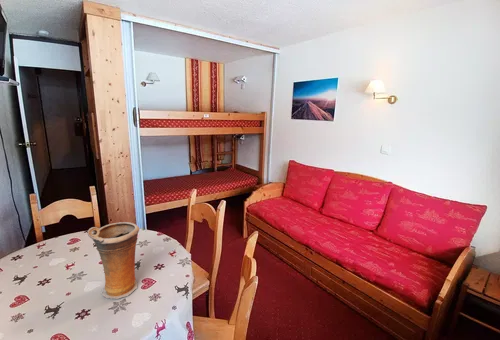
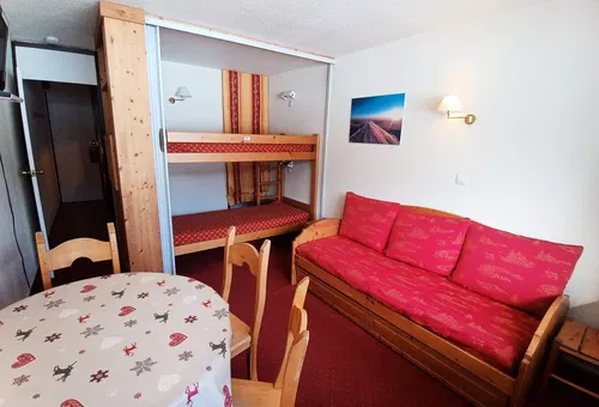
- vase (116, 255)
